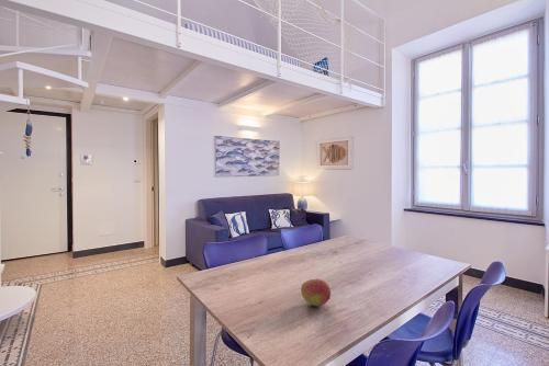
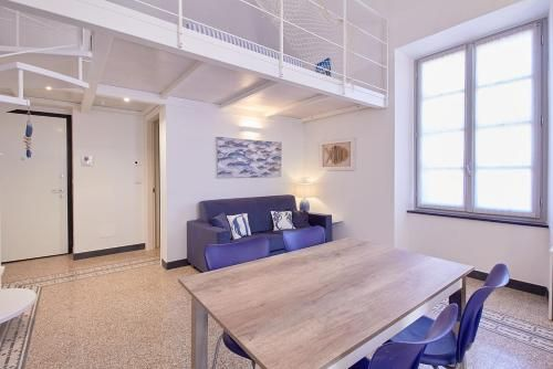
- fruit (315, 291)
